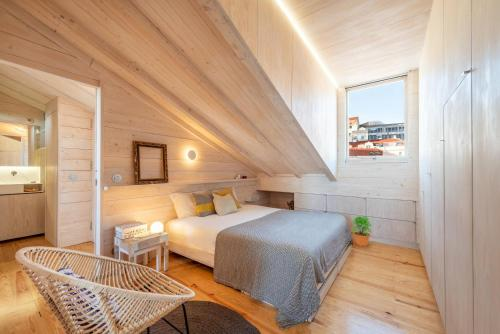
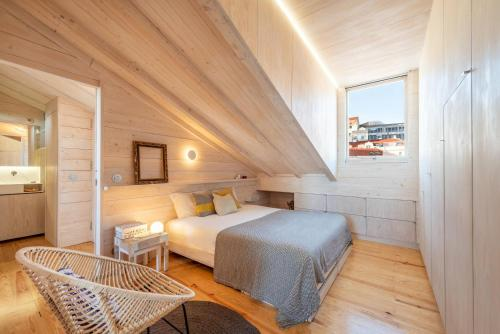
- potted plant (361, 229)
